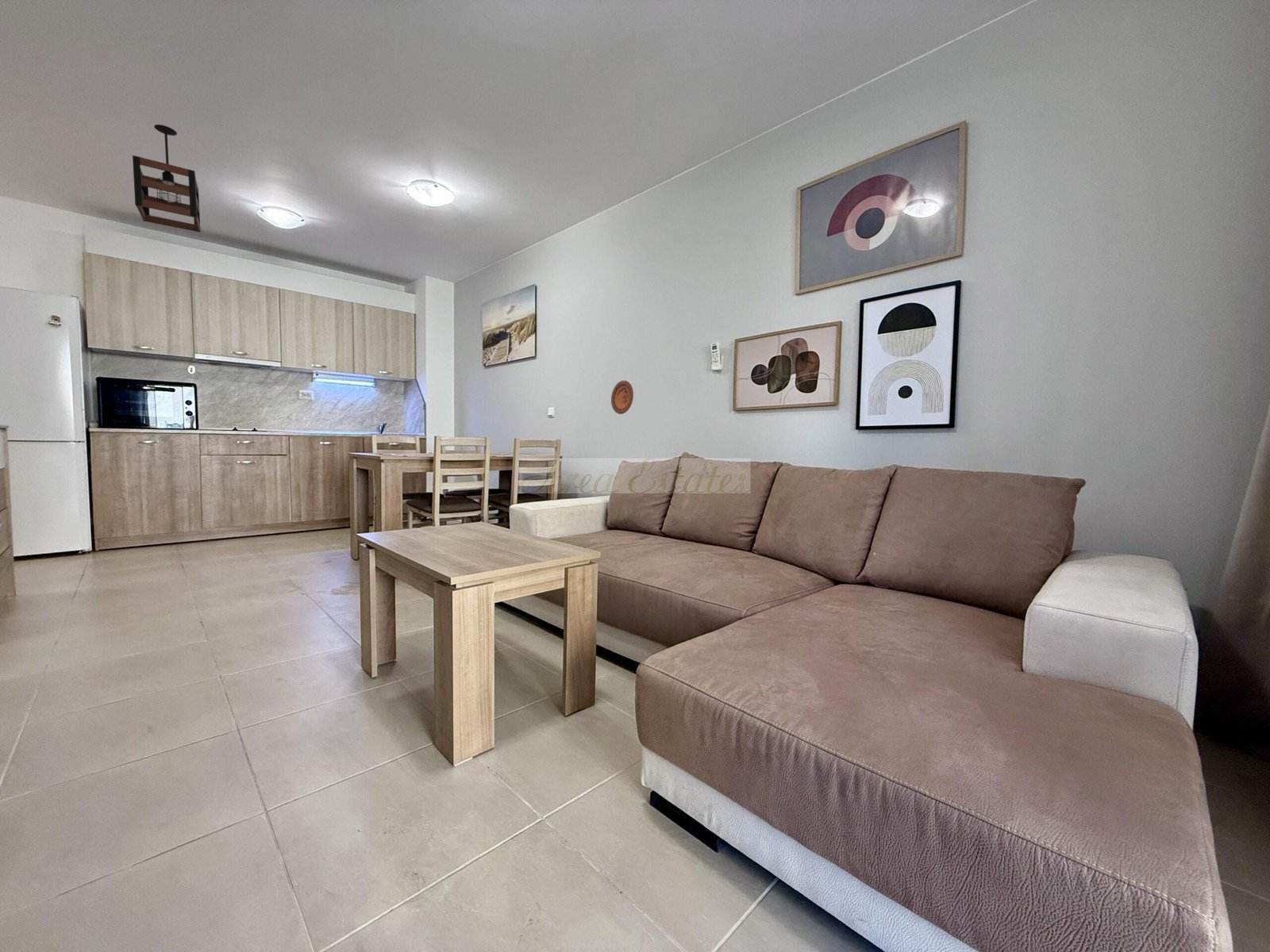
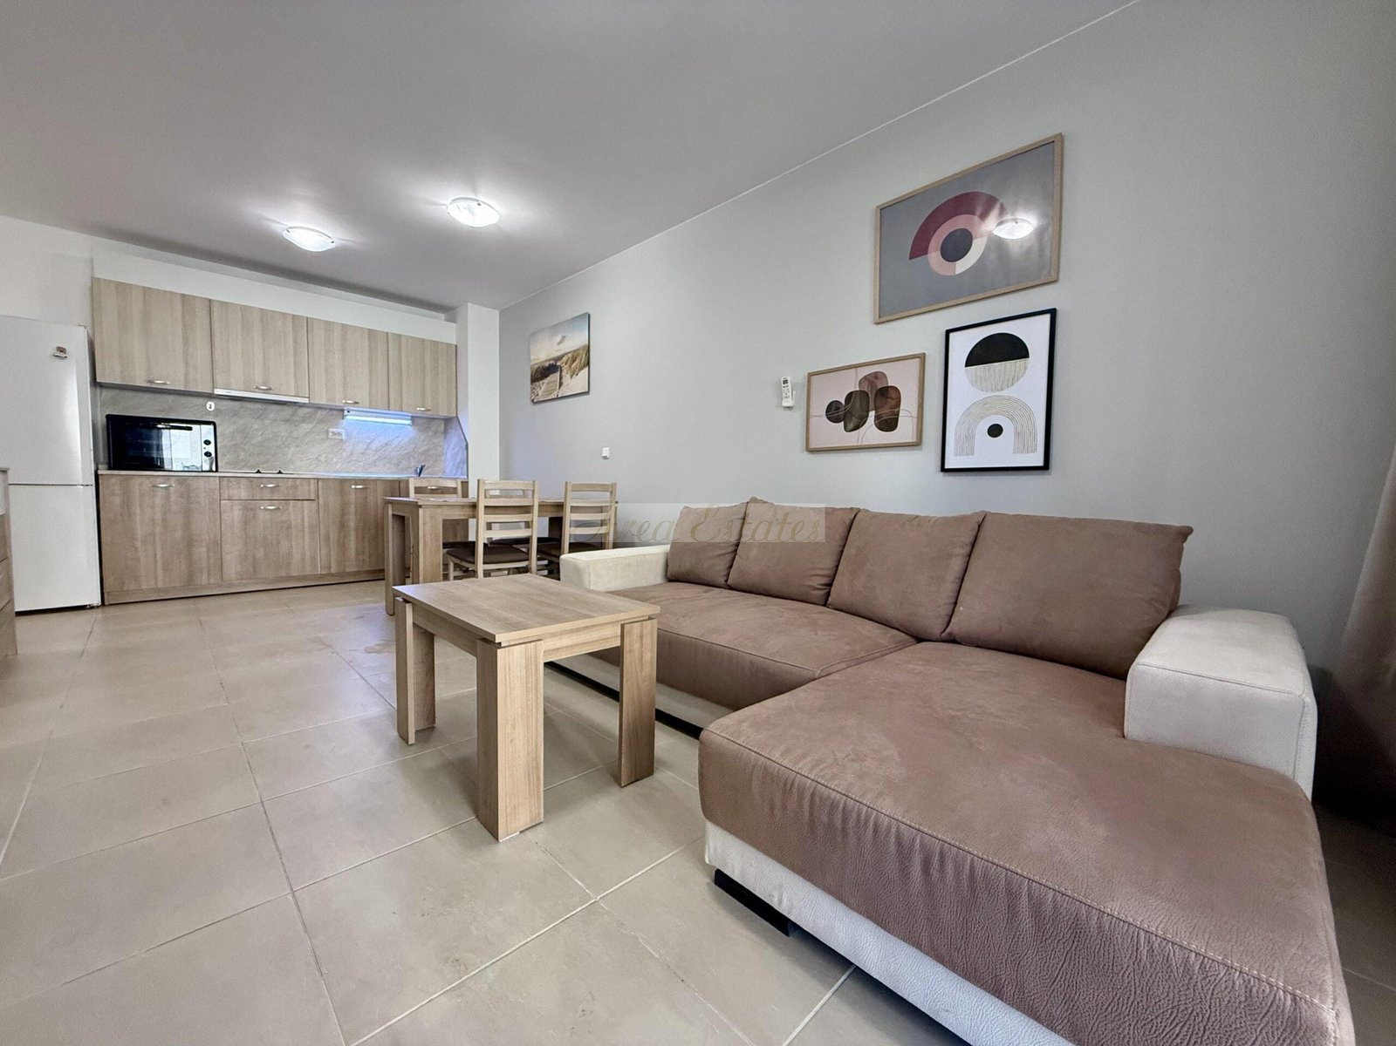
- decorative plate (622, 397)
- pendant light (167, 175)
